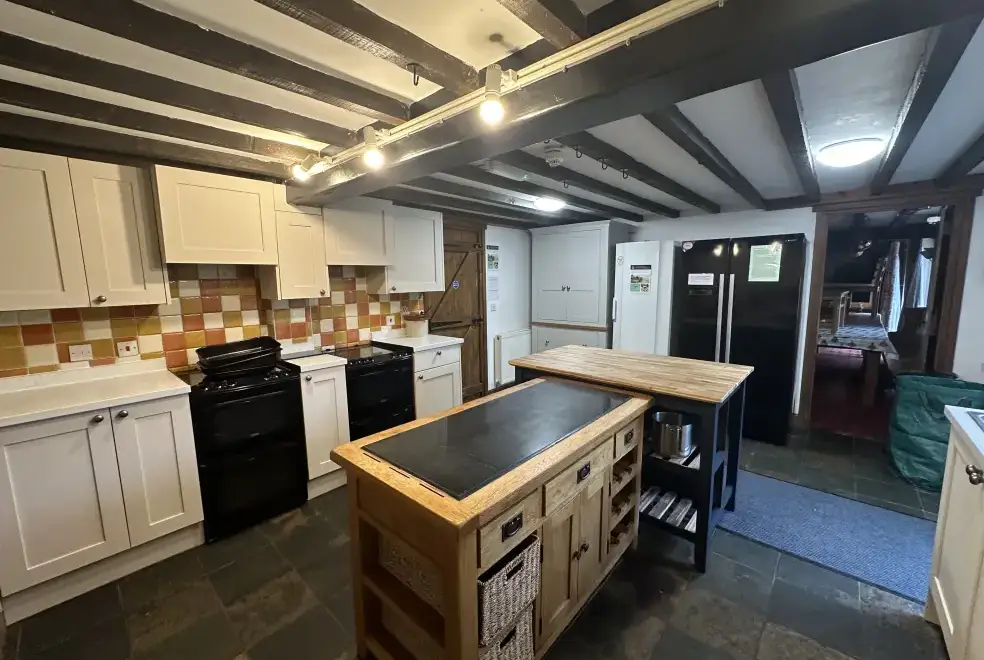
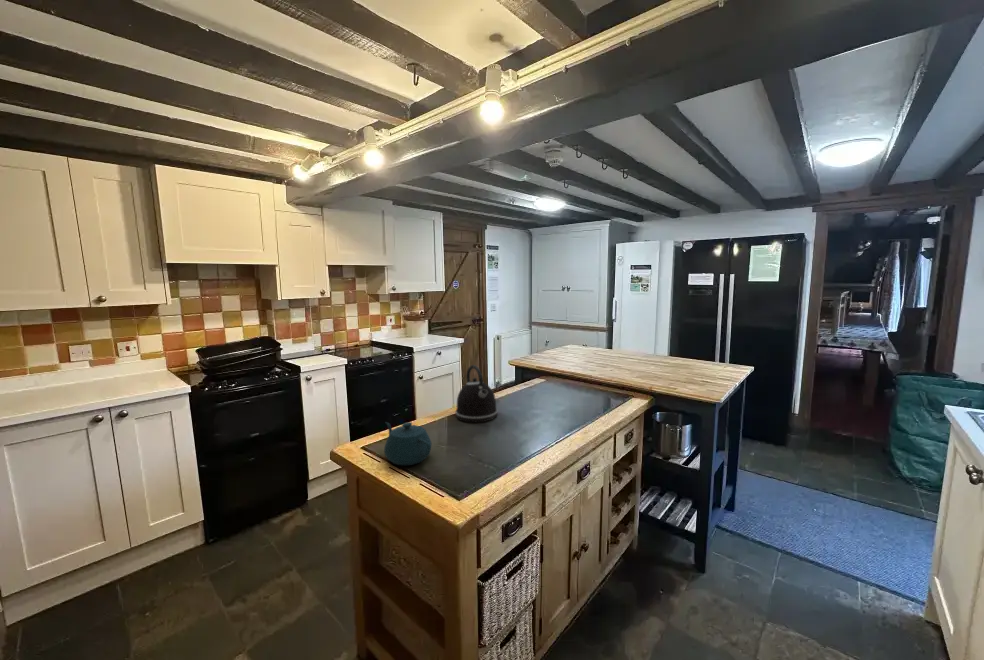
+ teapot (406, 440)
+ kettle (475, 390)
